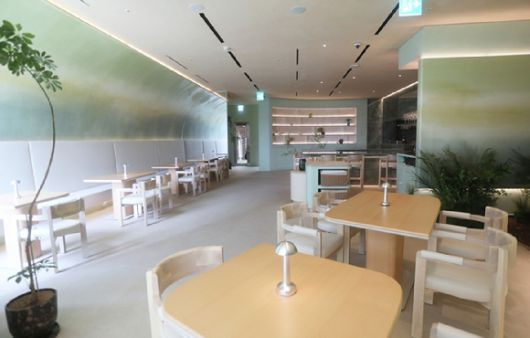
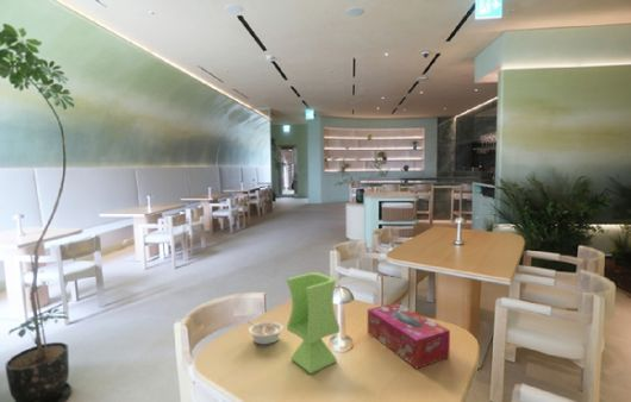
+ vase (312, 320)
+ tissue box (405, 331)
+ legume (264, 332)
